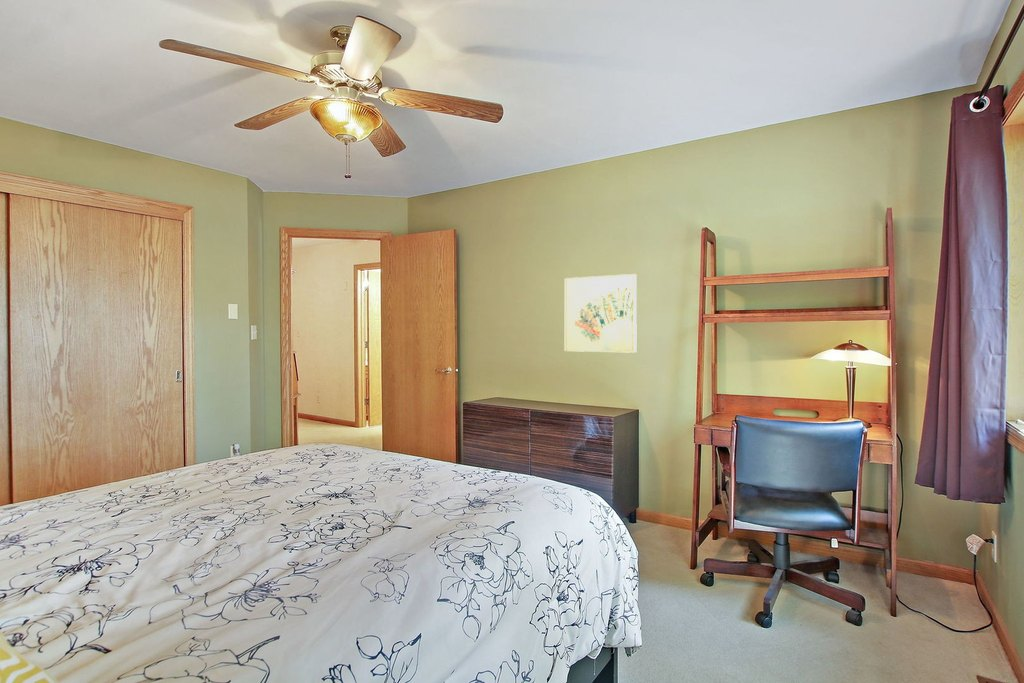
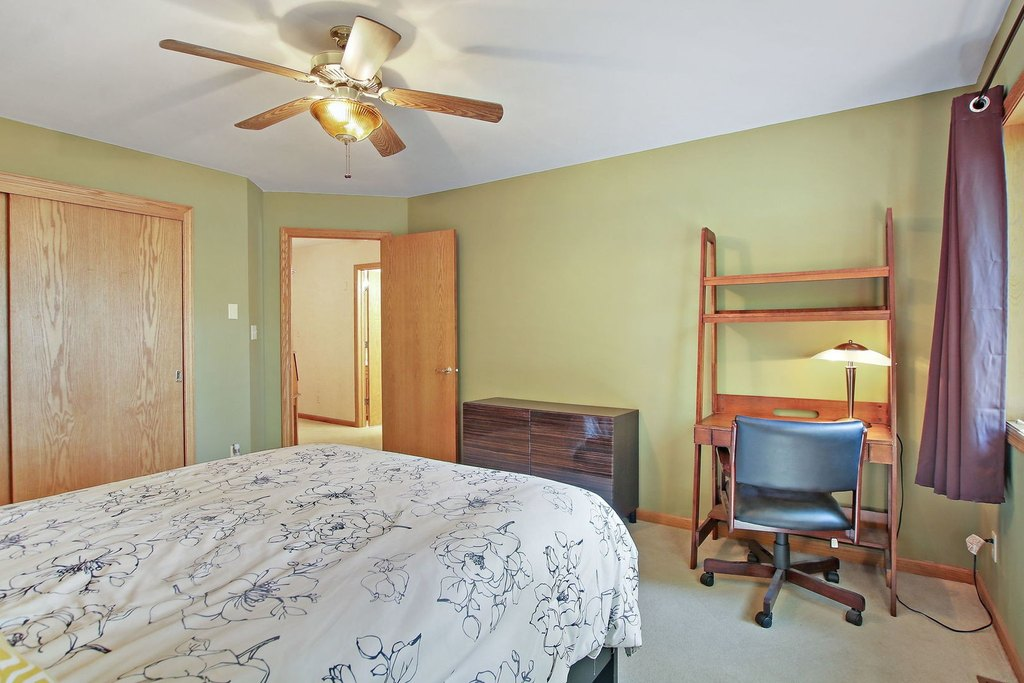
- wall art (599, 314)
